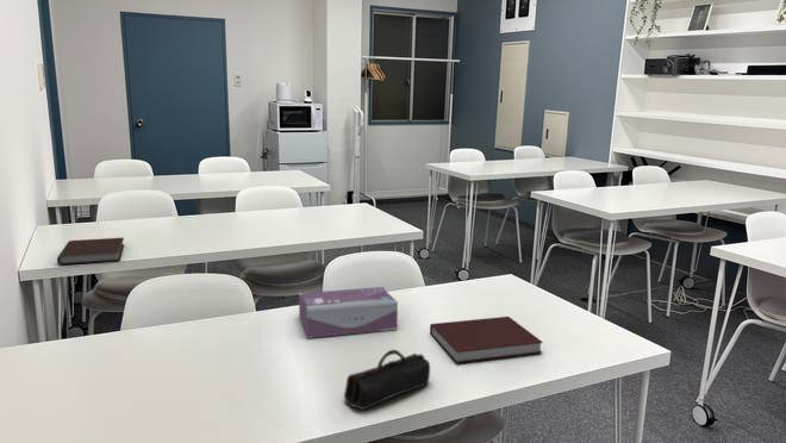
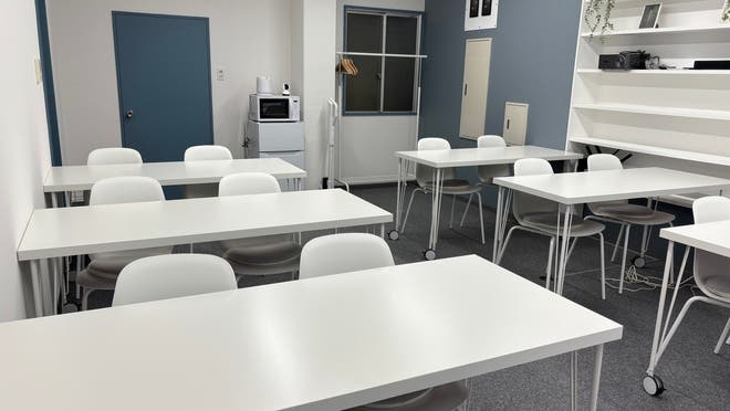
- pencil case (389, 372)
- notebook (484, 337)
- notebook (93, 250)
- tissue box (347, 310)
